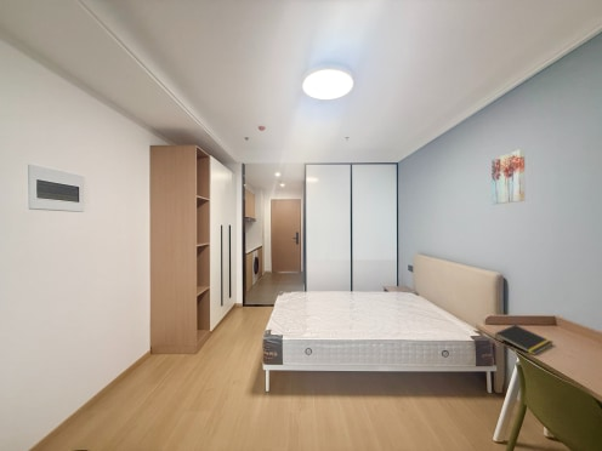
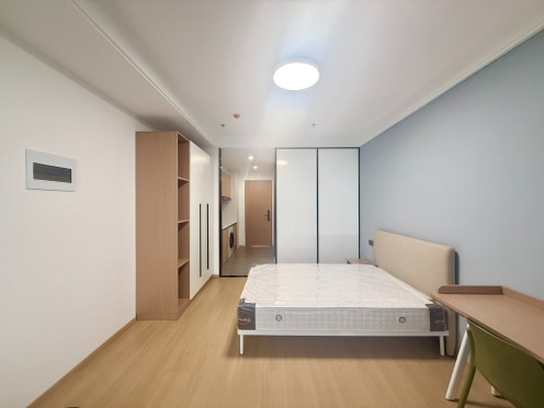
- wall art (506, 178)
- notepad (523, 338)
